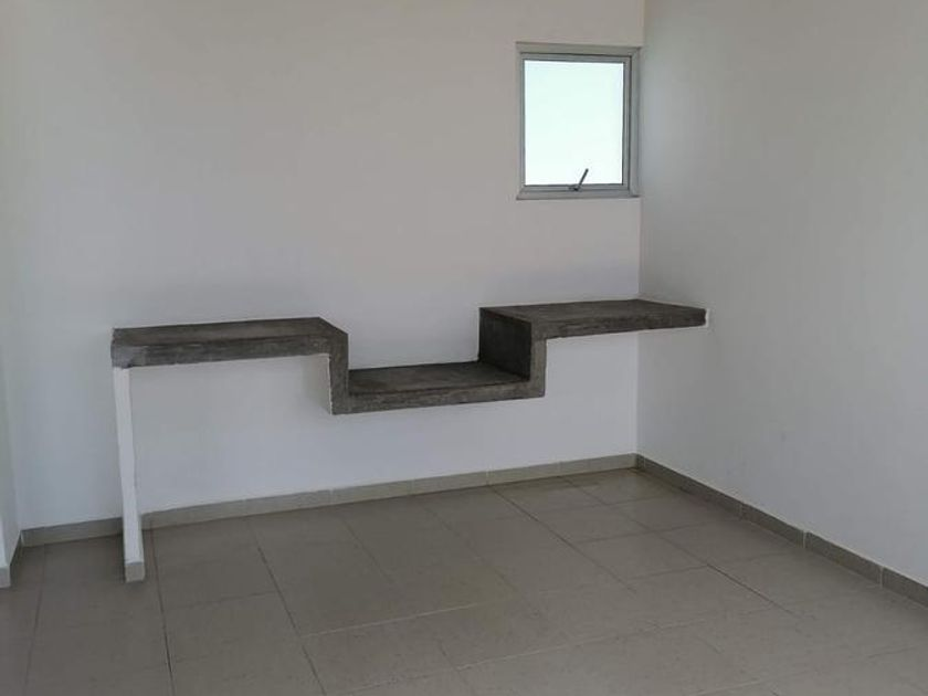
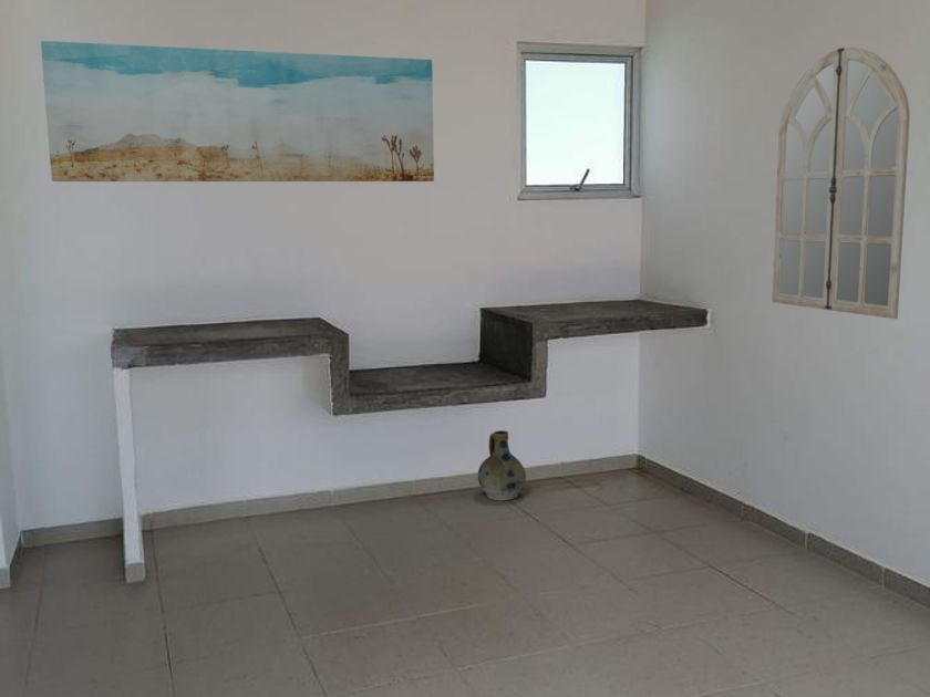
+ wall art (251, 117)
+ ceramic jug (502, 464)
+ home mirror (834, 181)
